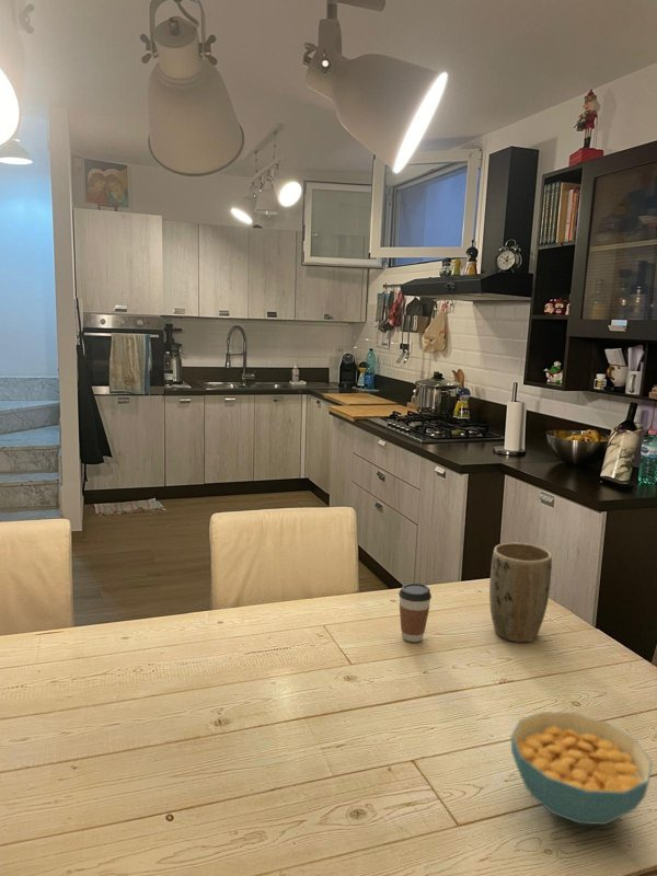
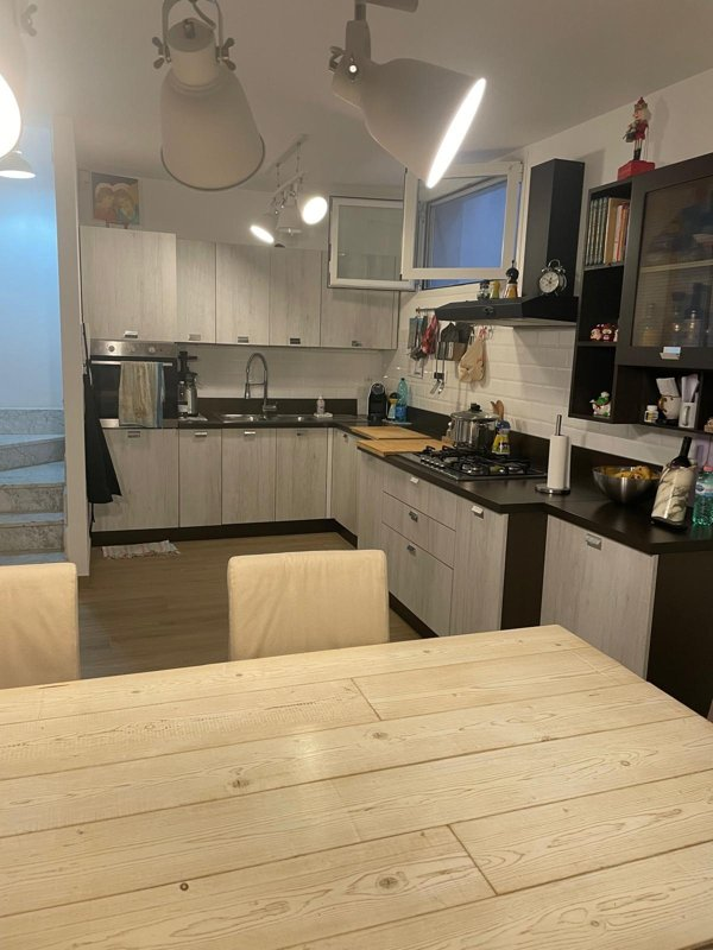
- coffee cup (414, 612)
- cereal bowl (576, 777)
- plant pot (518, 592)
